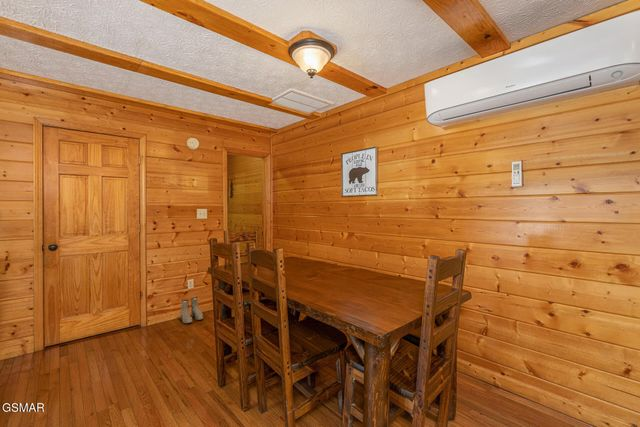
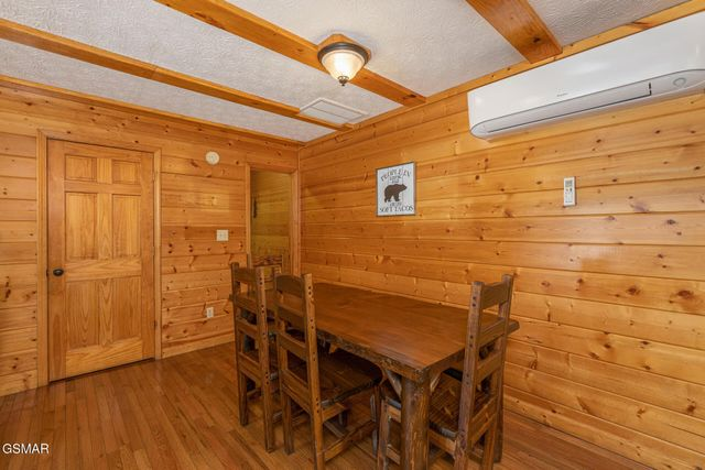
- boots (191, 309)
